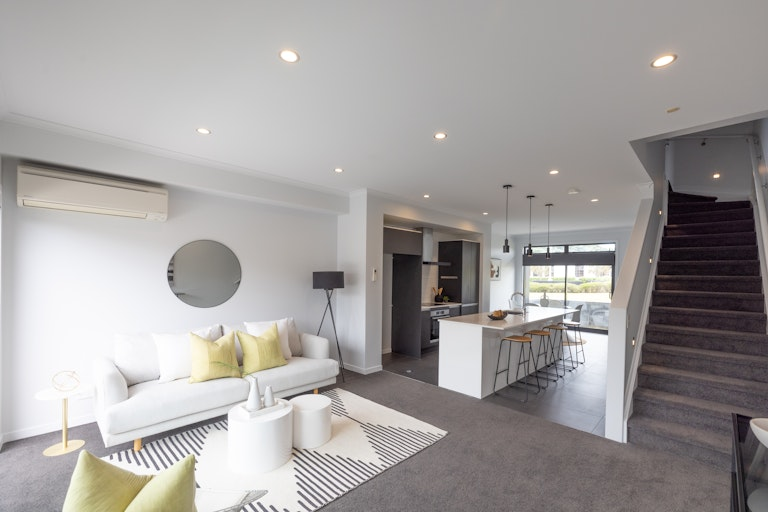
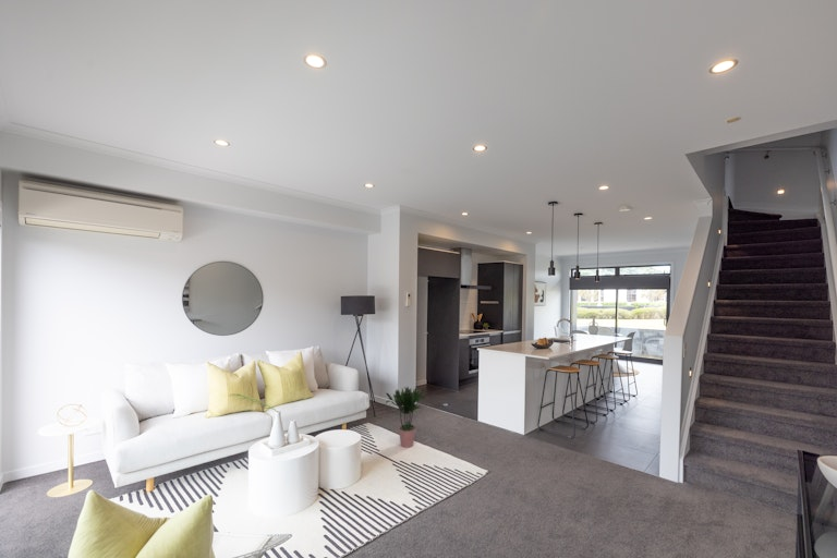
+ potted plant (404, 413)
